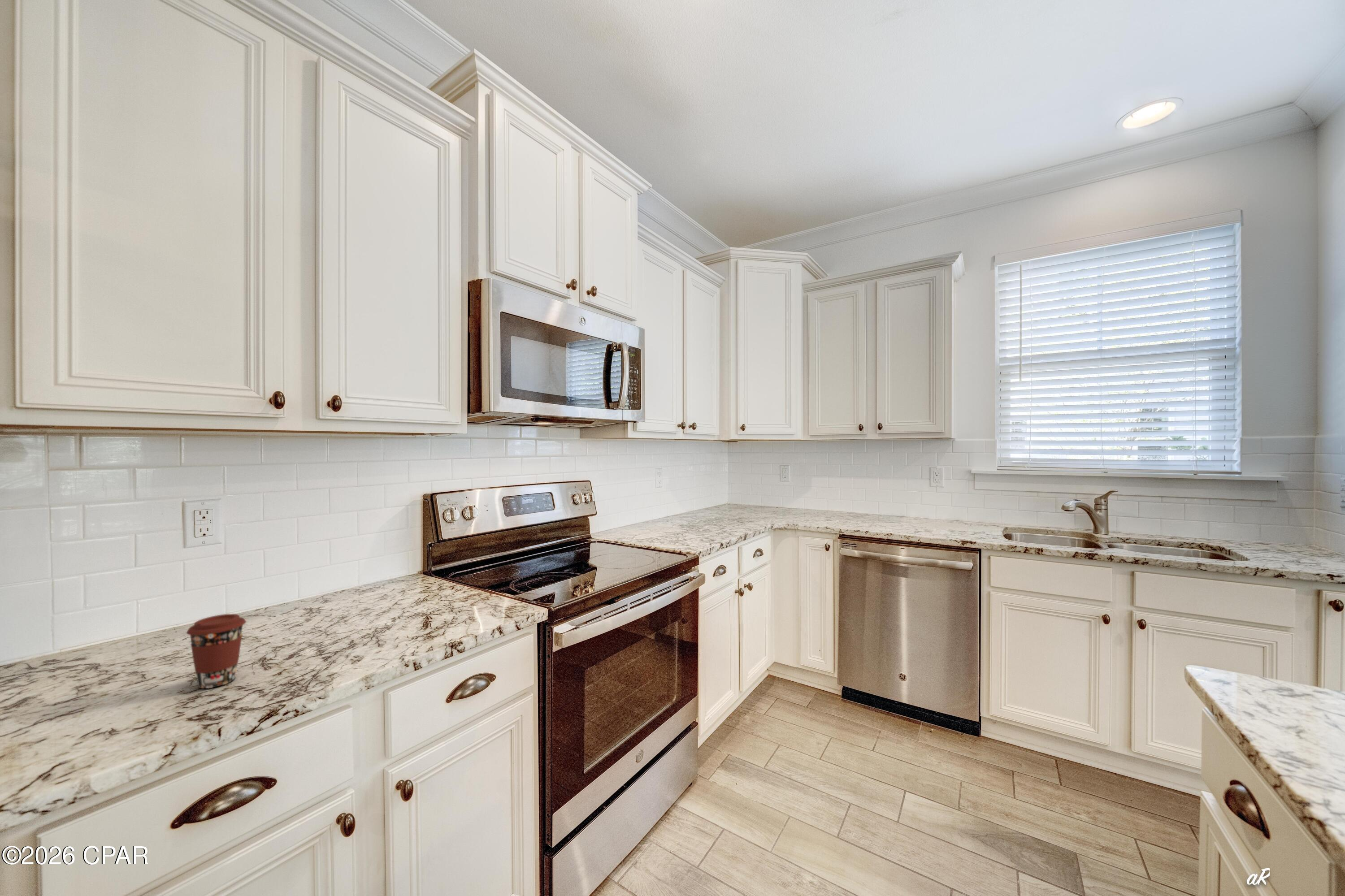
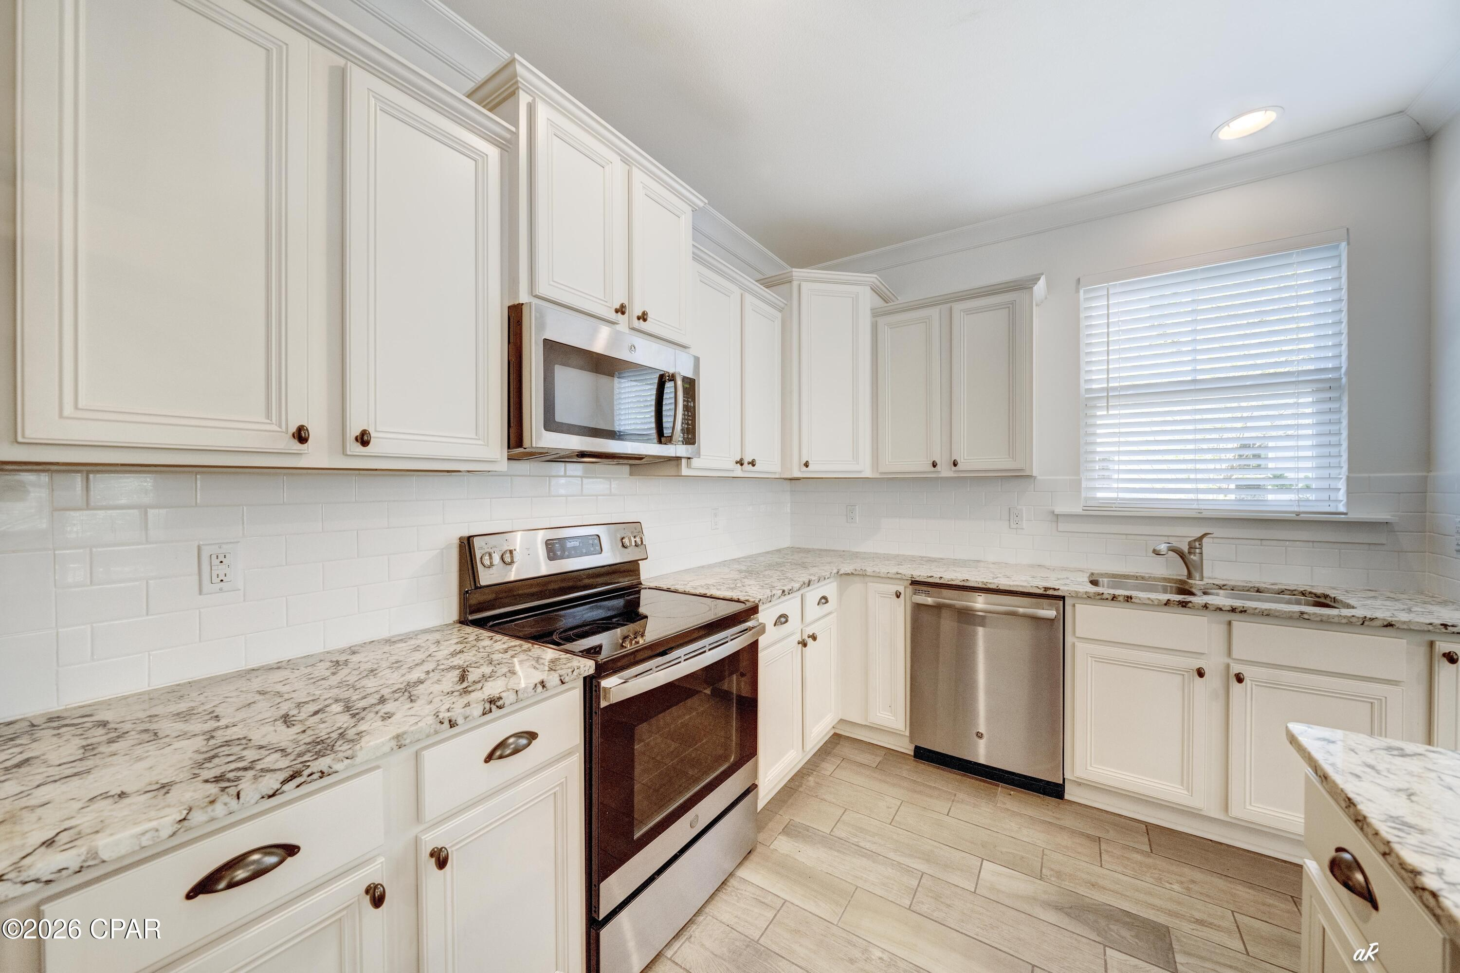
- coffee cup (217, 650)
